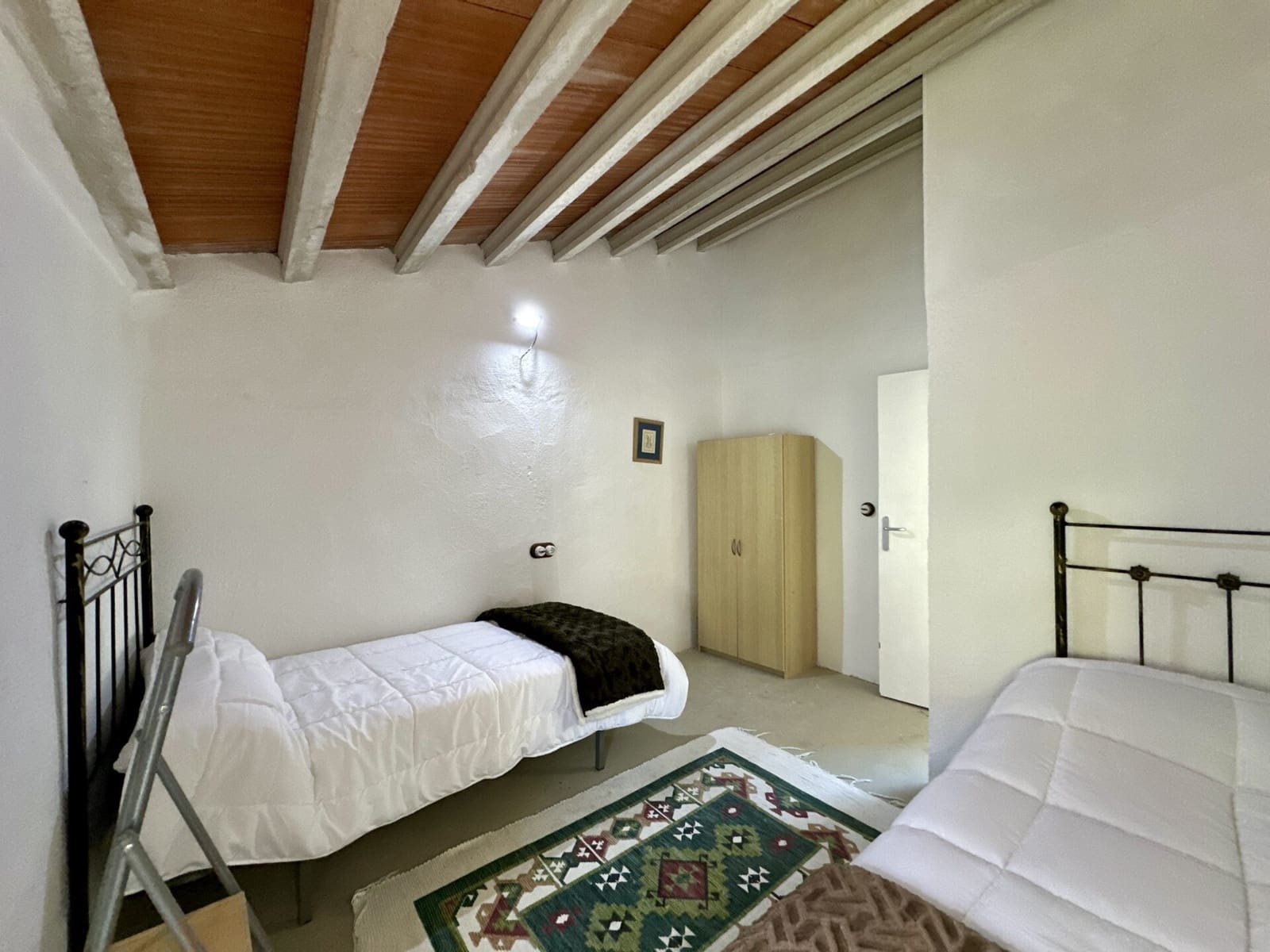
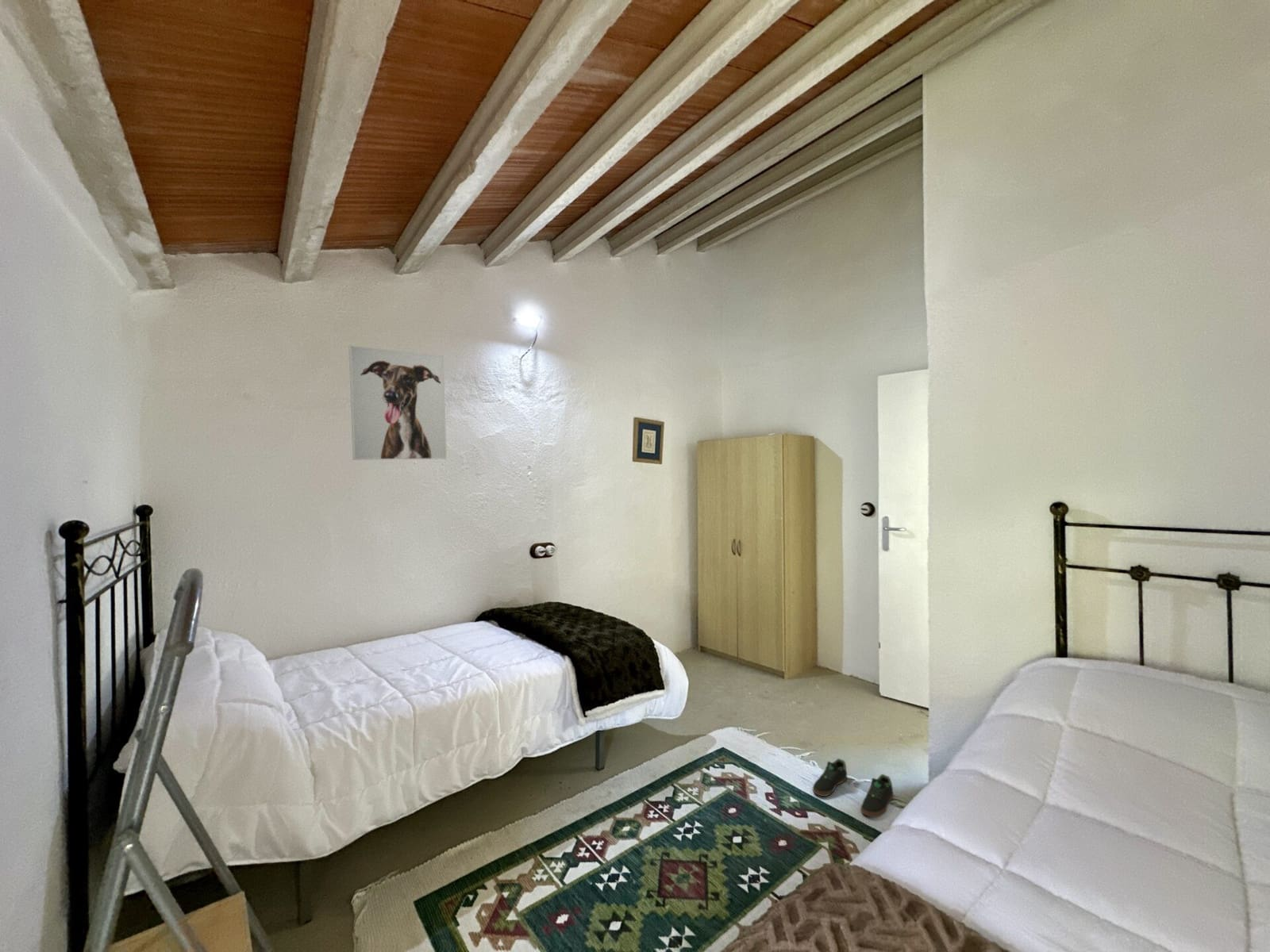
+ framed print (400, 405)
+ shoe (846, 779)
